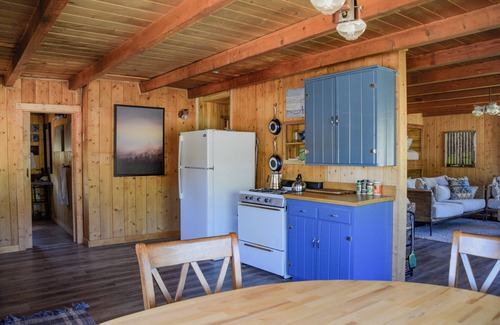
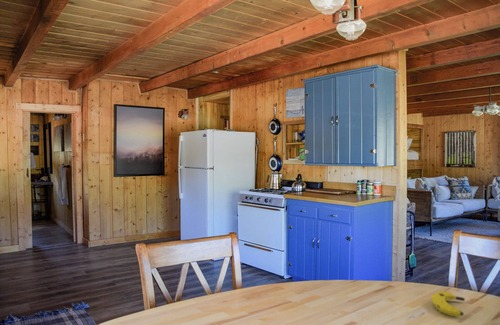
+ banana (452, 299)
